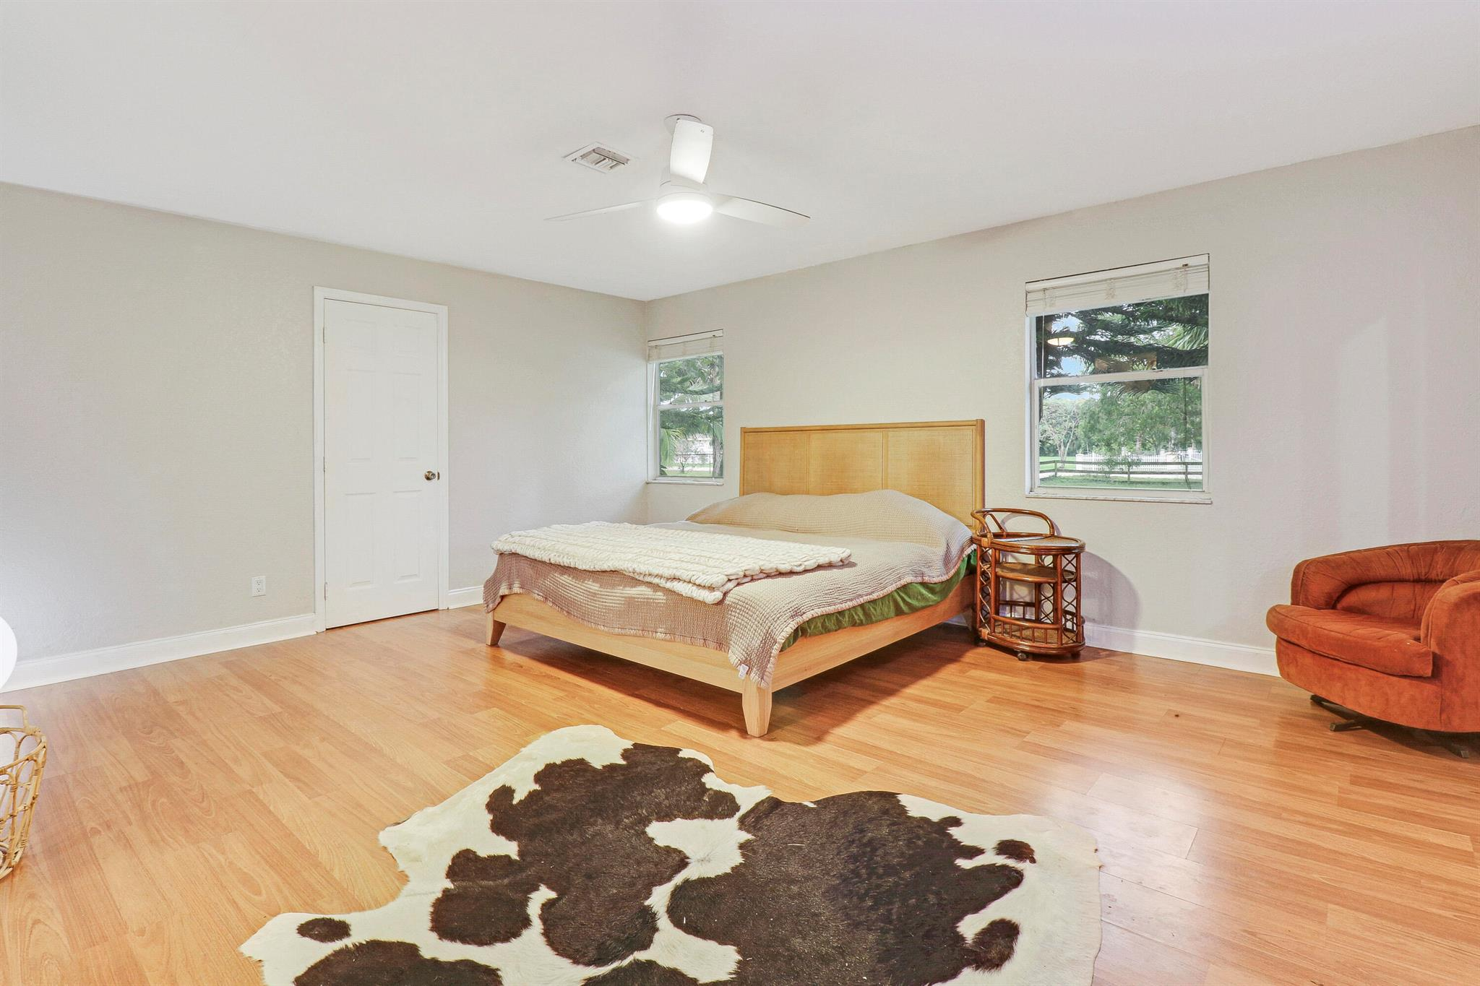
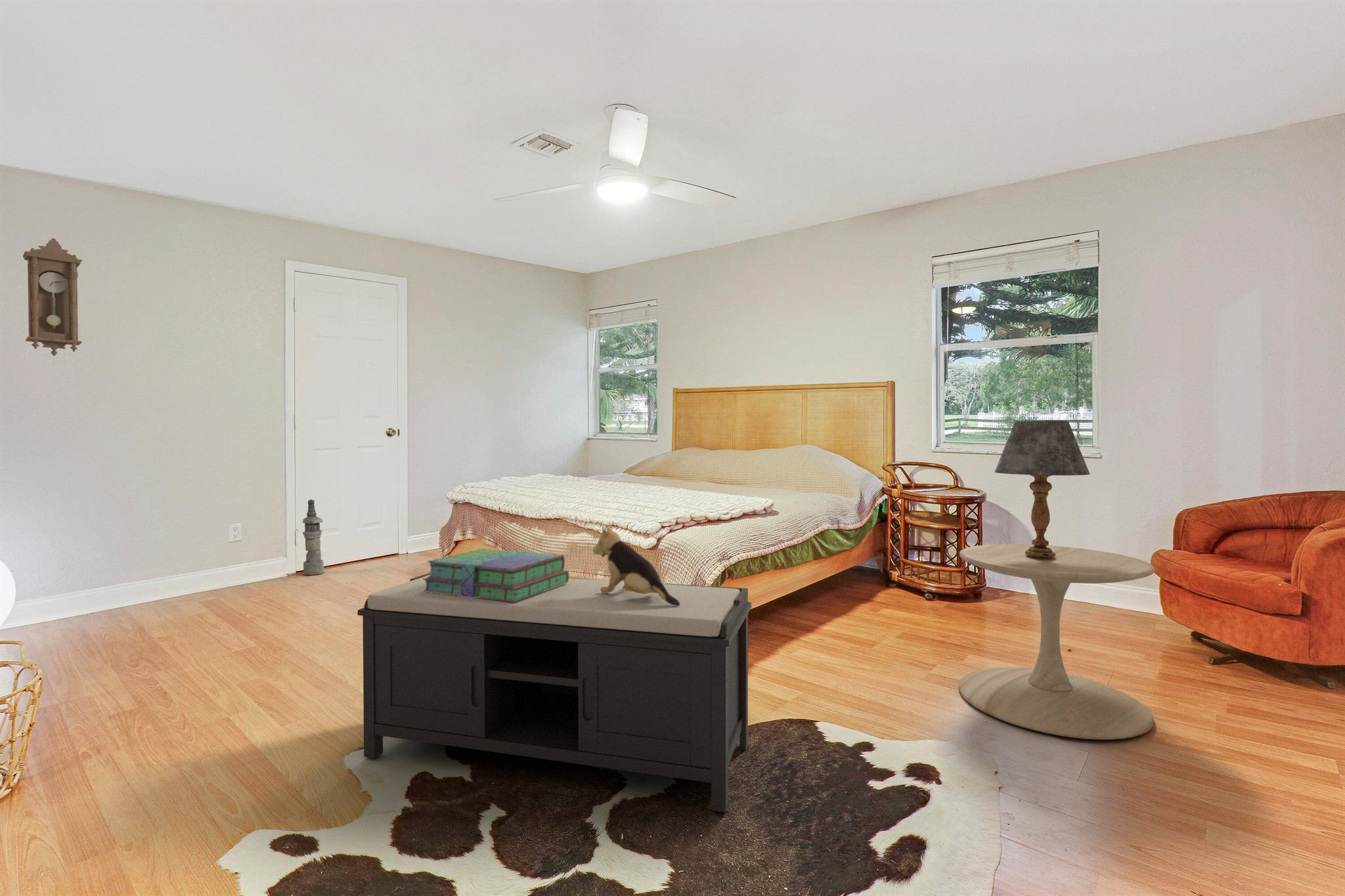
+ bench (559, 671)
+ side table (1050, 629)
+ table lamp (1040, 485)
+ lantern (313, 536)
+ stack of books (497, 571)
+ pendulum clock (53, 298)
+ plush toy (636, 561)
